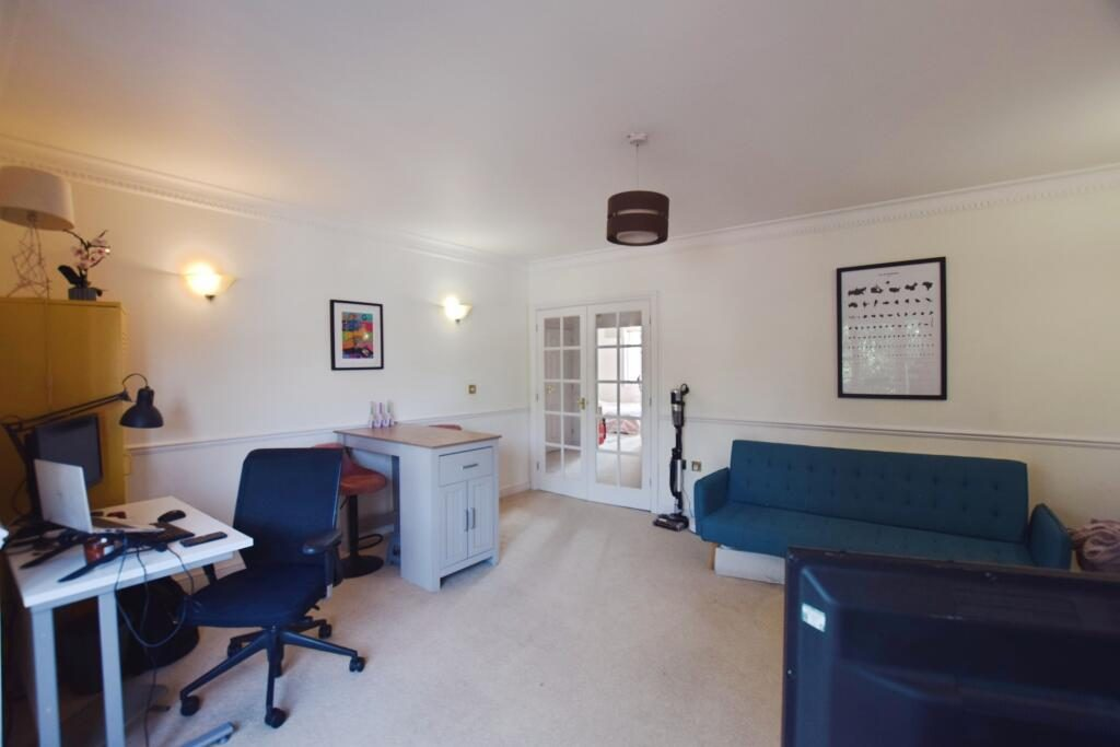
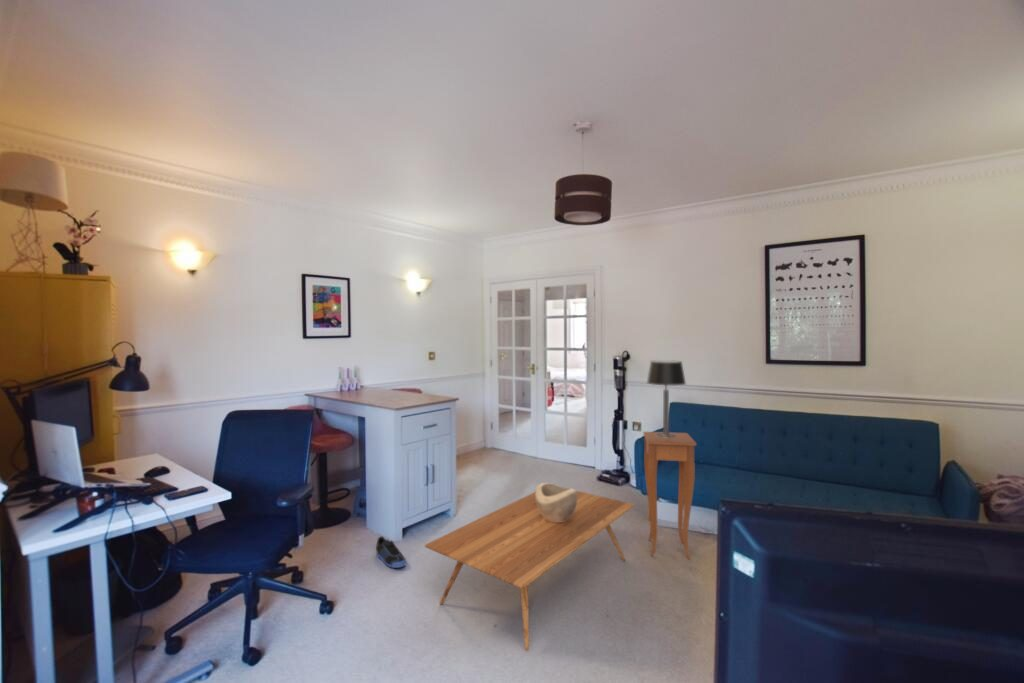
+ table lamp (665, 398)
+ decorative bowl (556, 502)
+ side table (678, 493)
+ coffee table (540, 551)
+ sneaker (390, 551)
